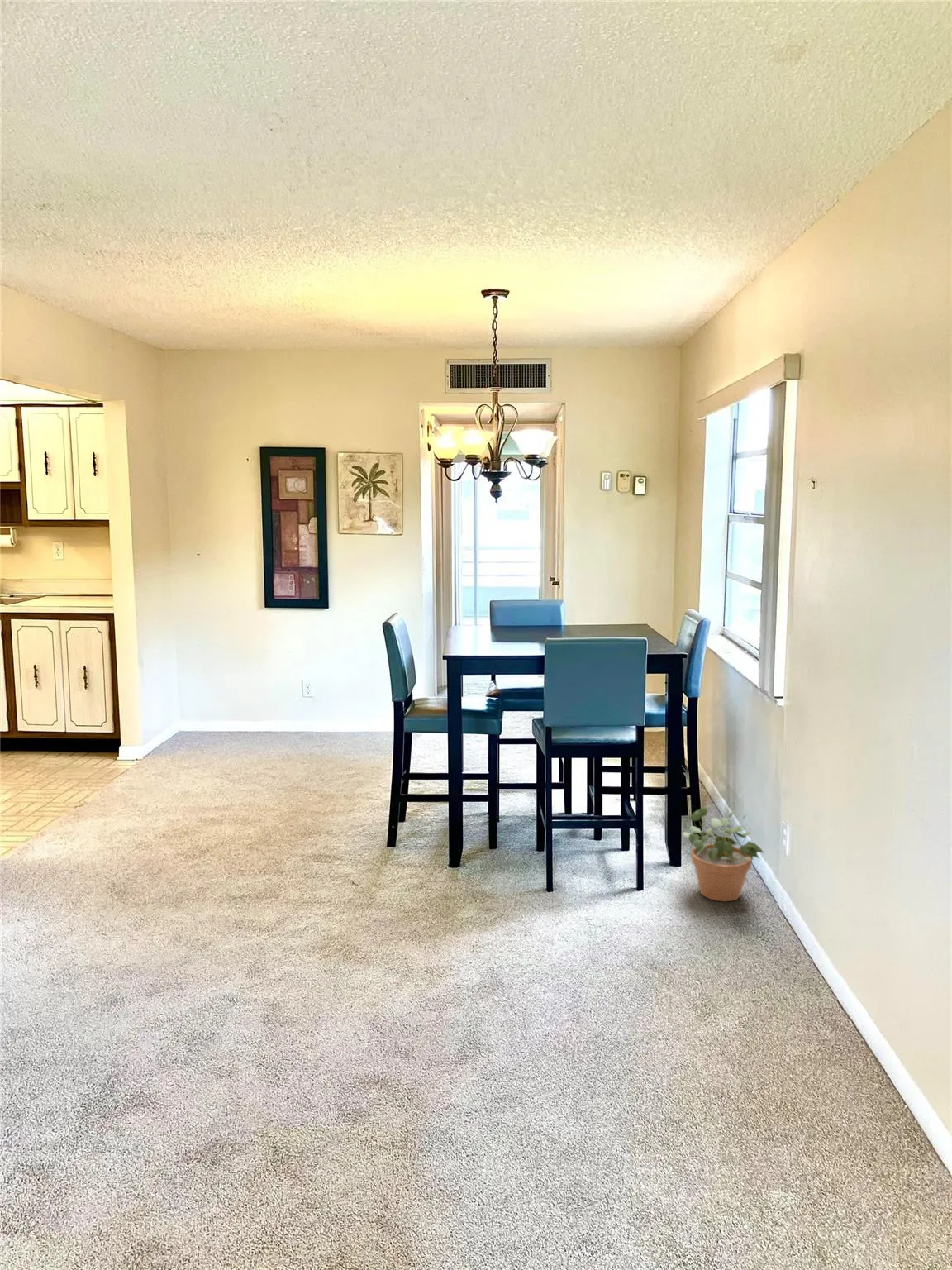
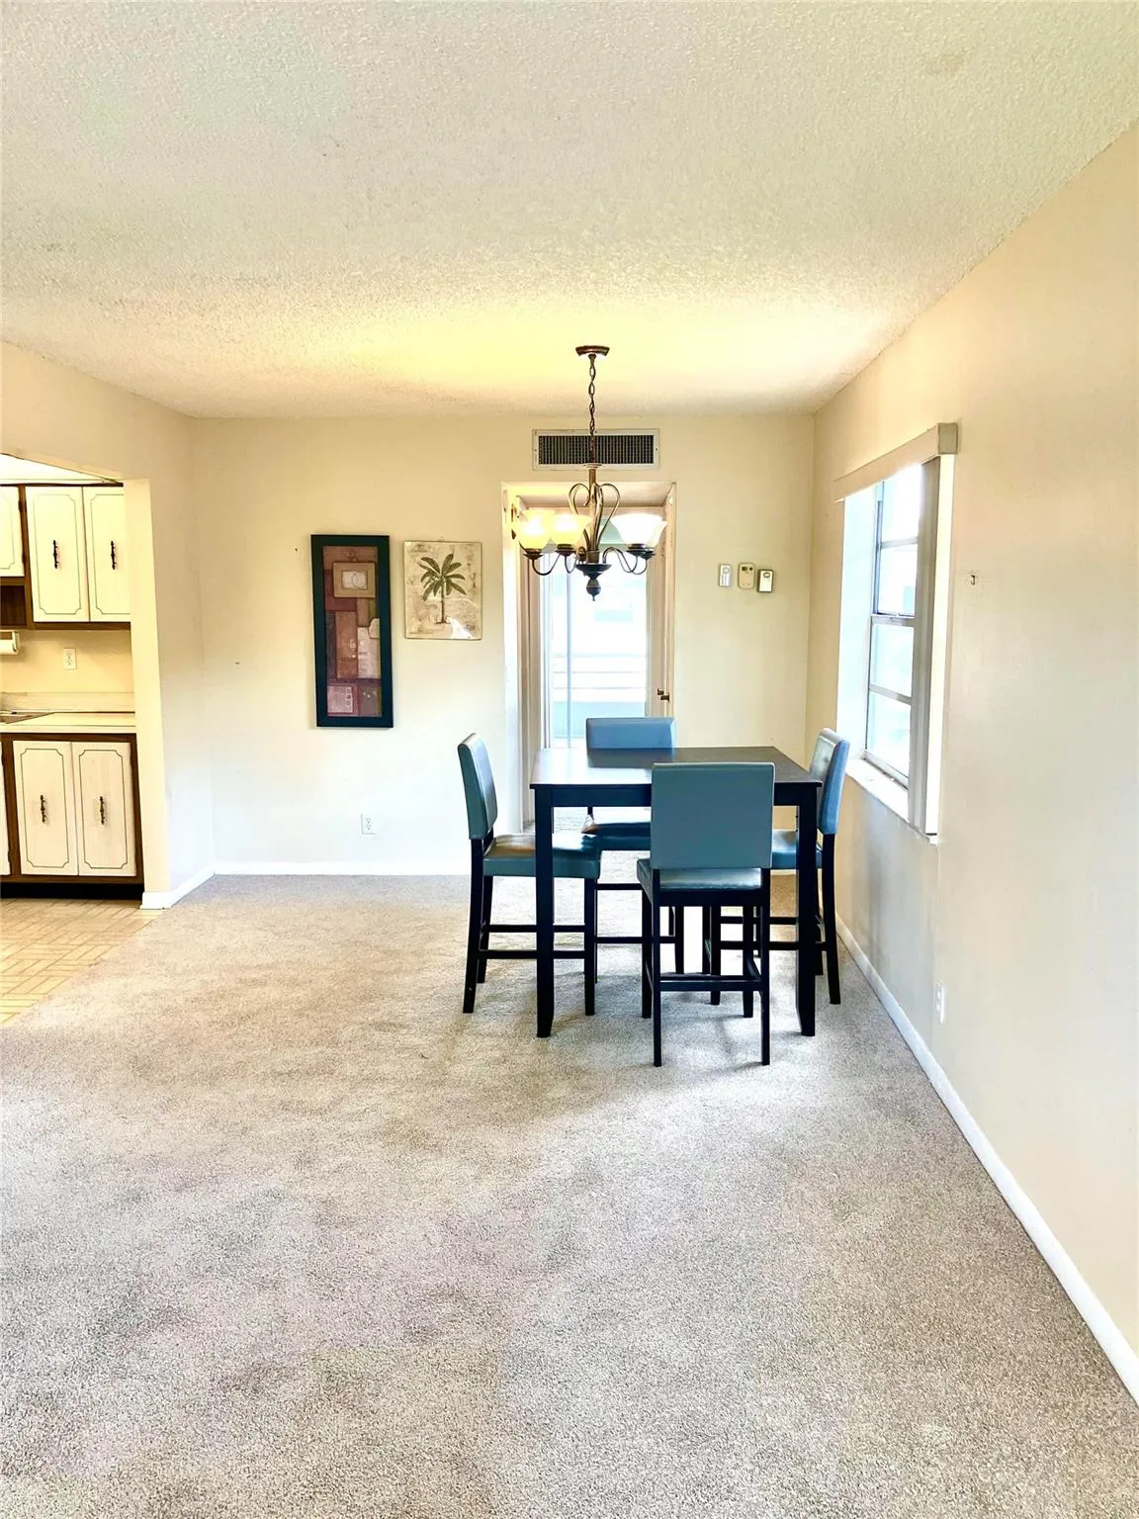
- potted plant (725, 857)
